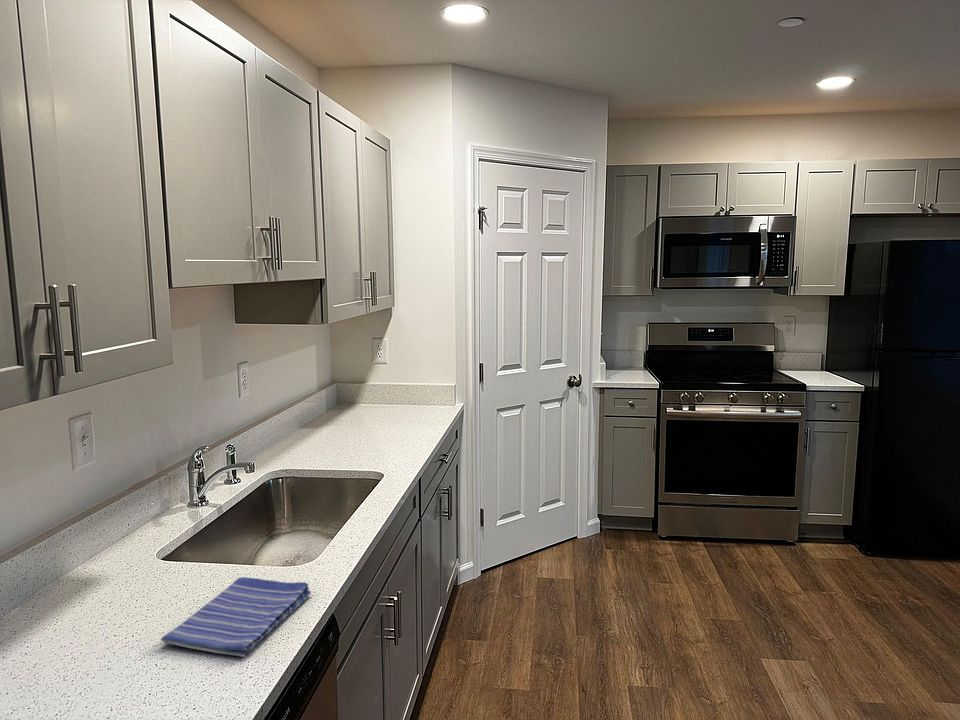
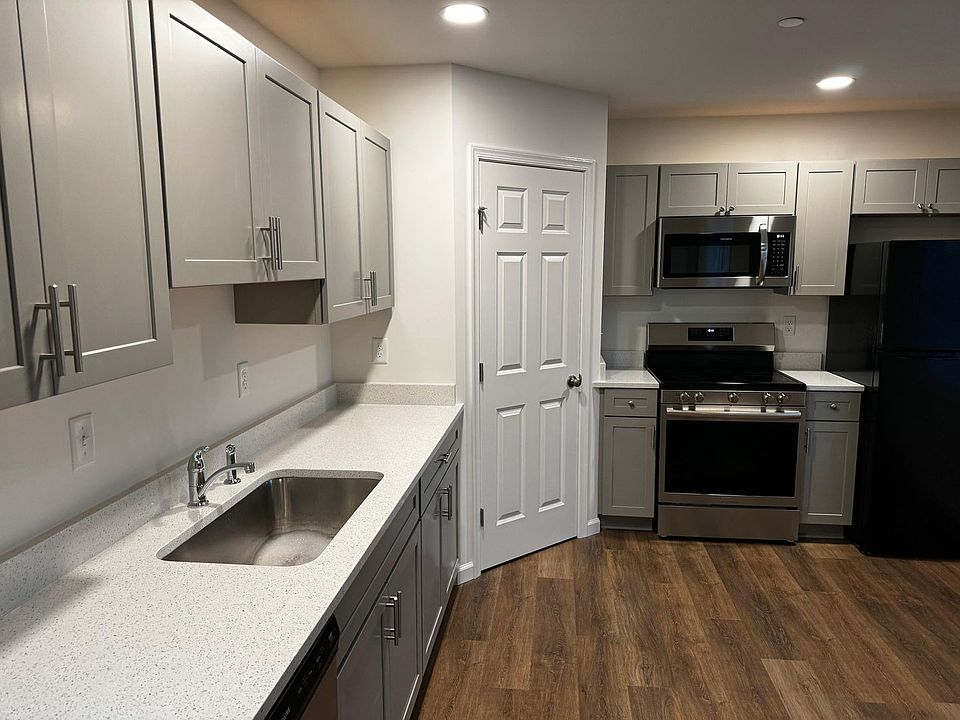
- dish towel (242, 610)
